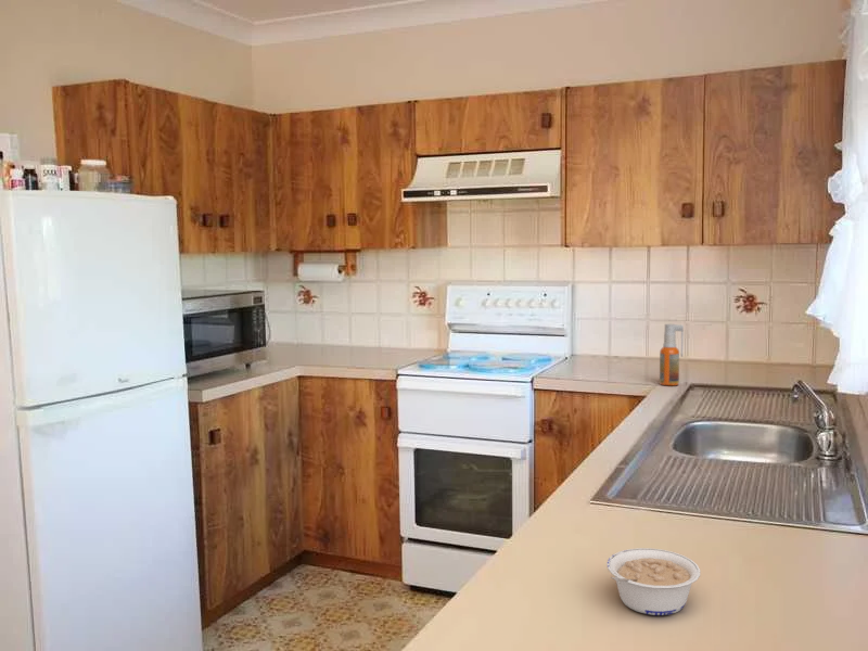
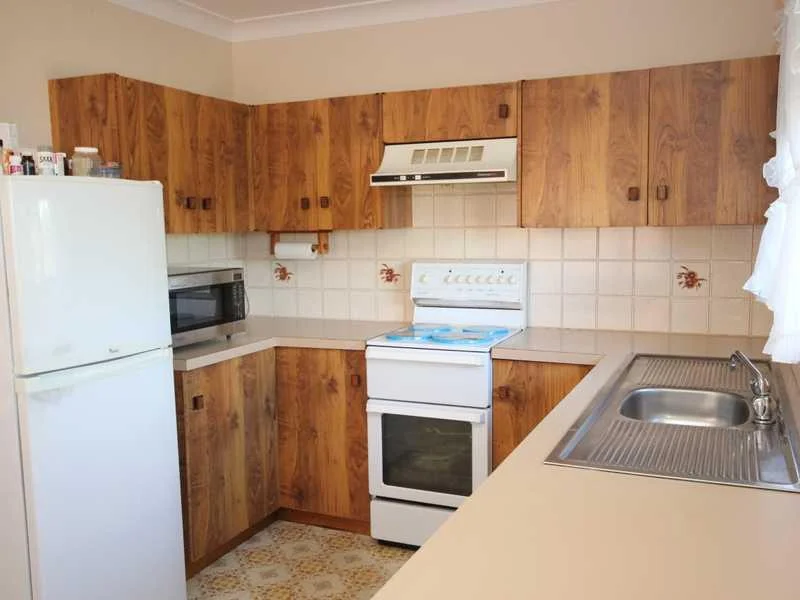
- spray bottle (671, 354)
- legume (652, 582)
